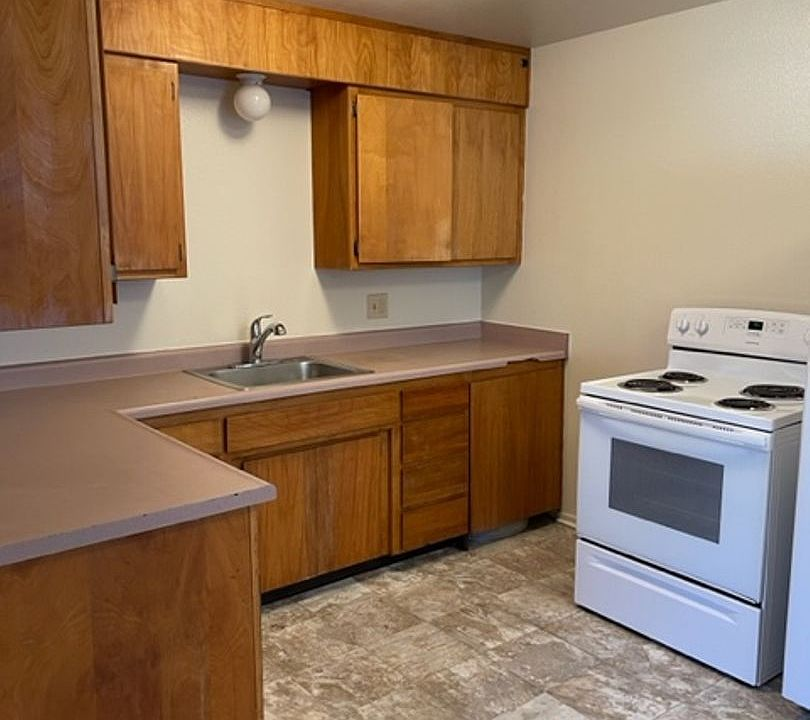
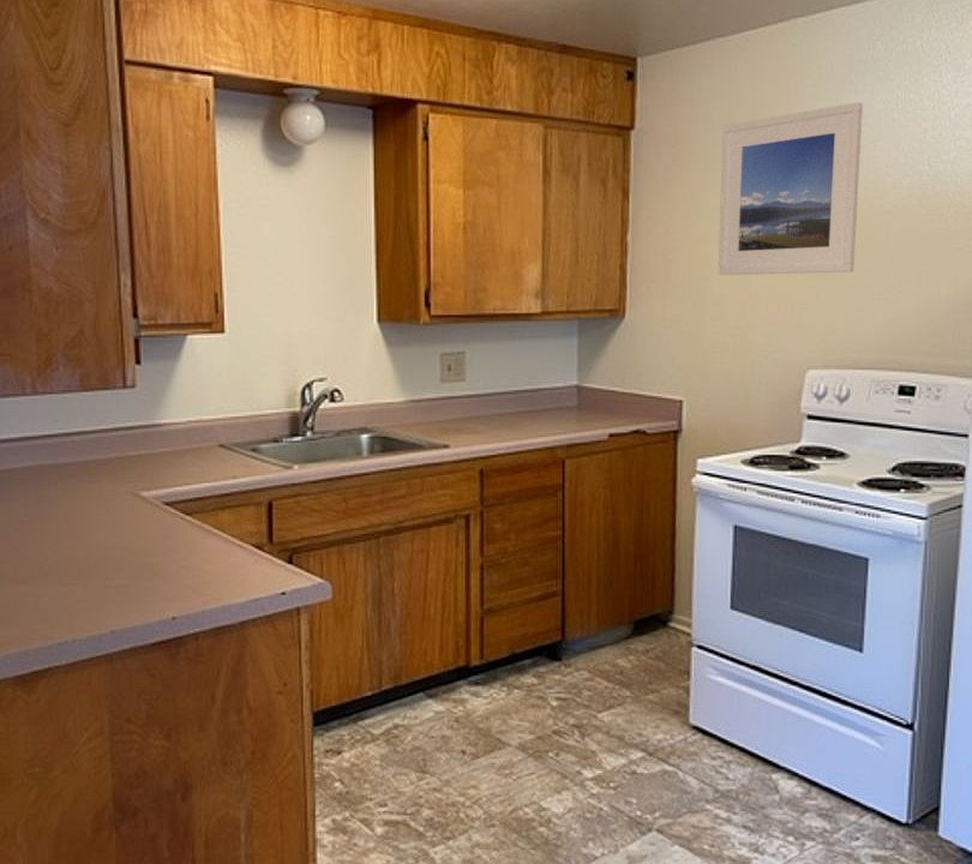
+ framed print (785, 194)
